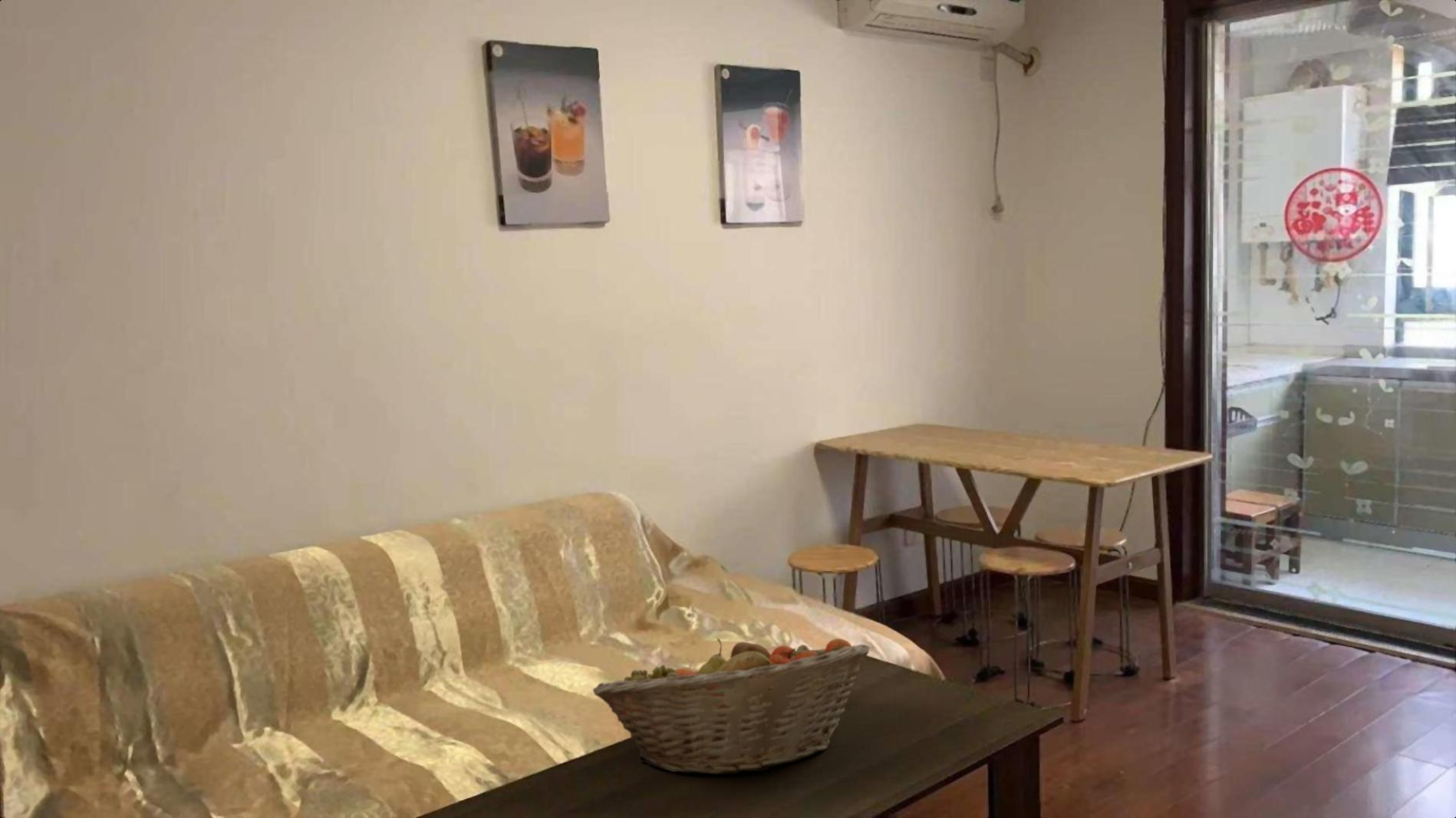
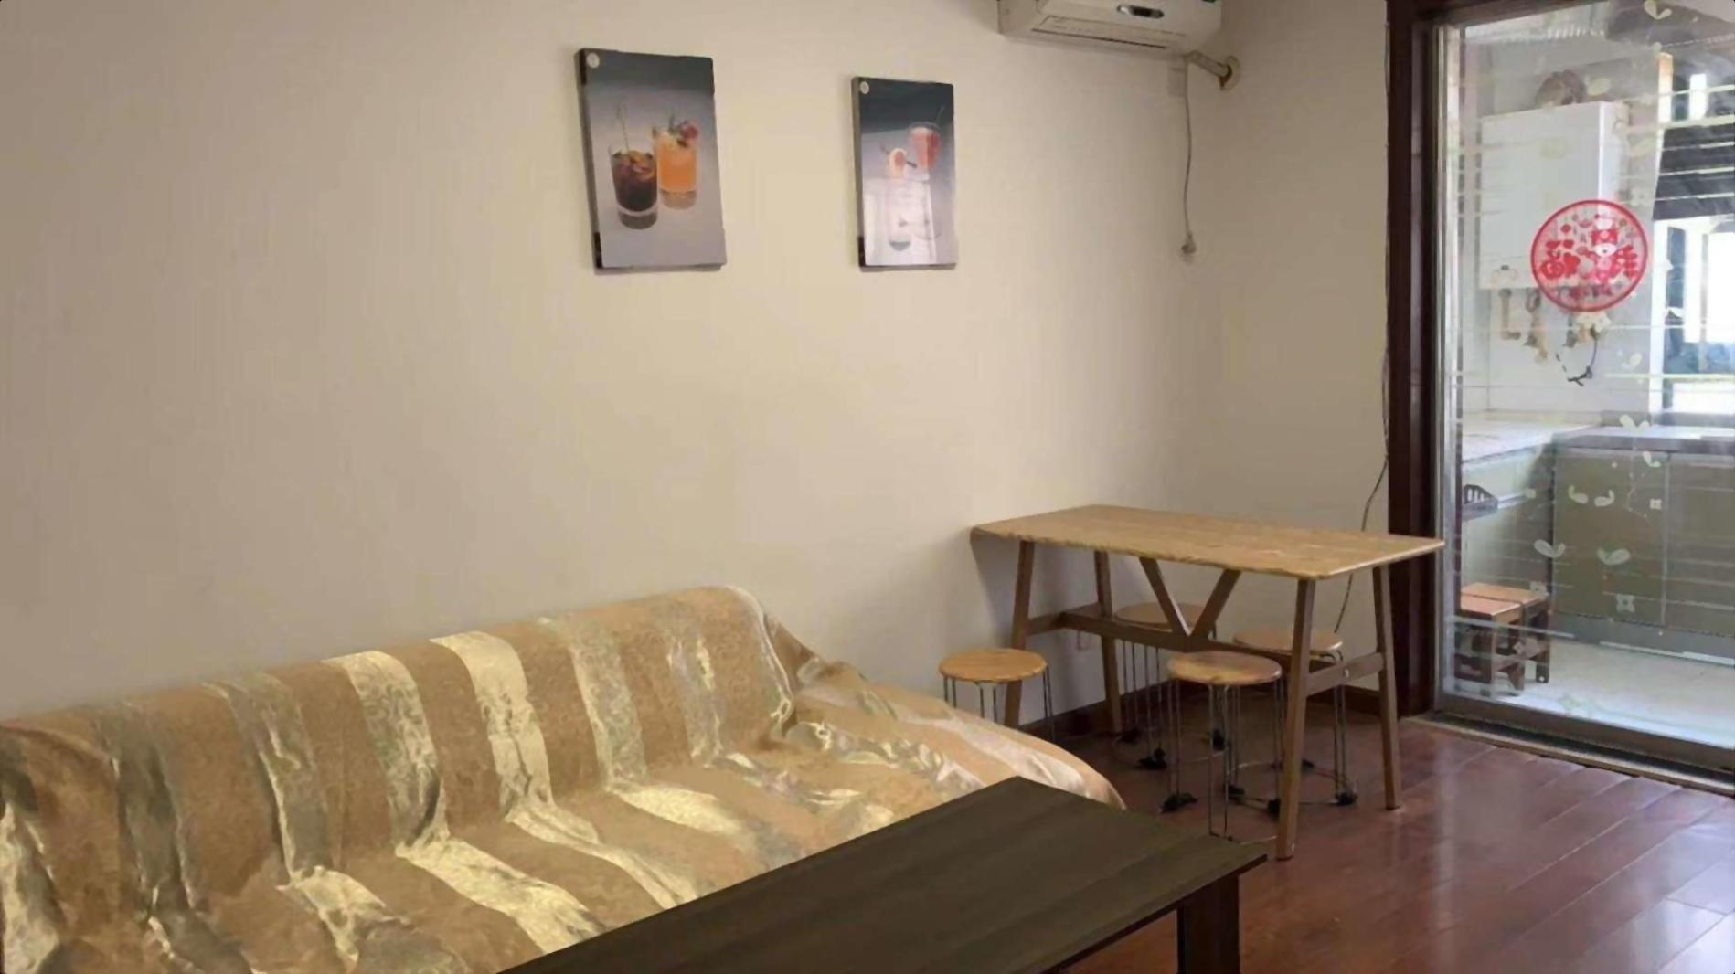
- fruit basket (734, 690)
